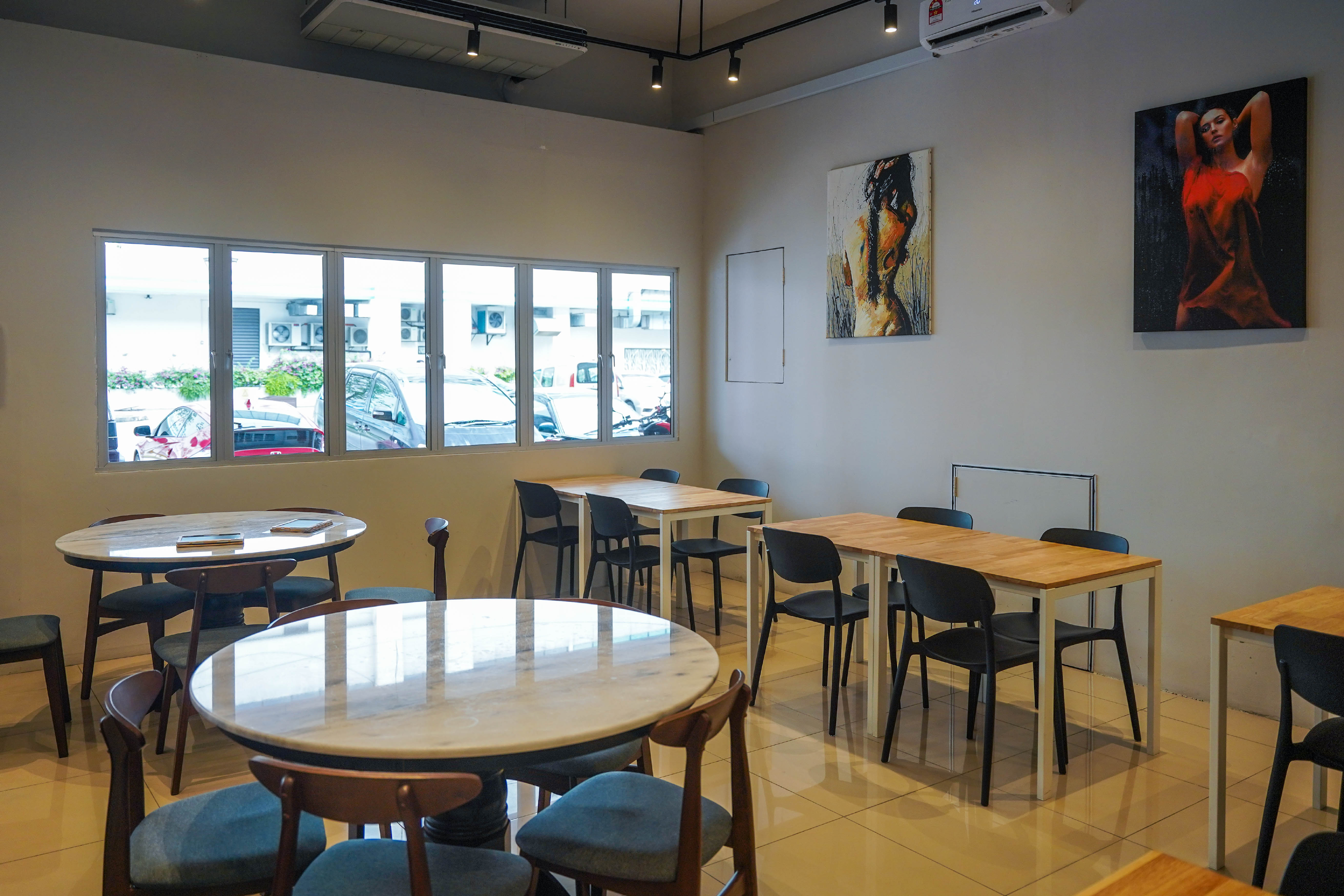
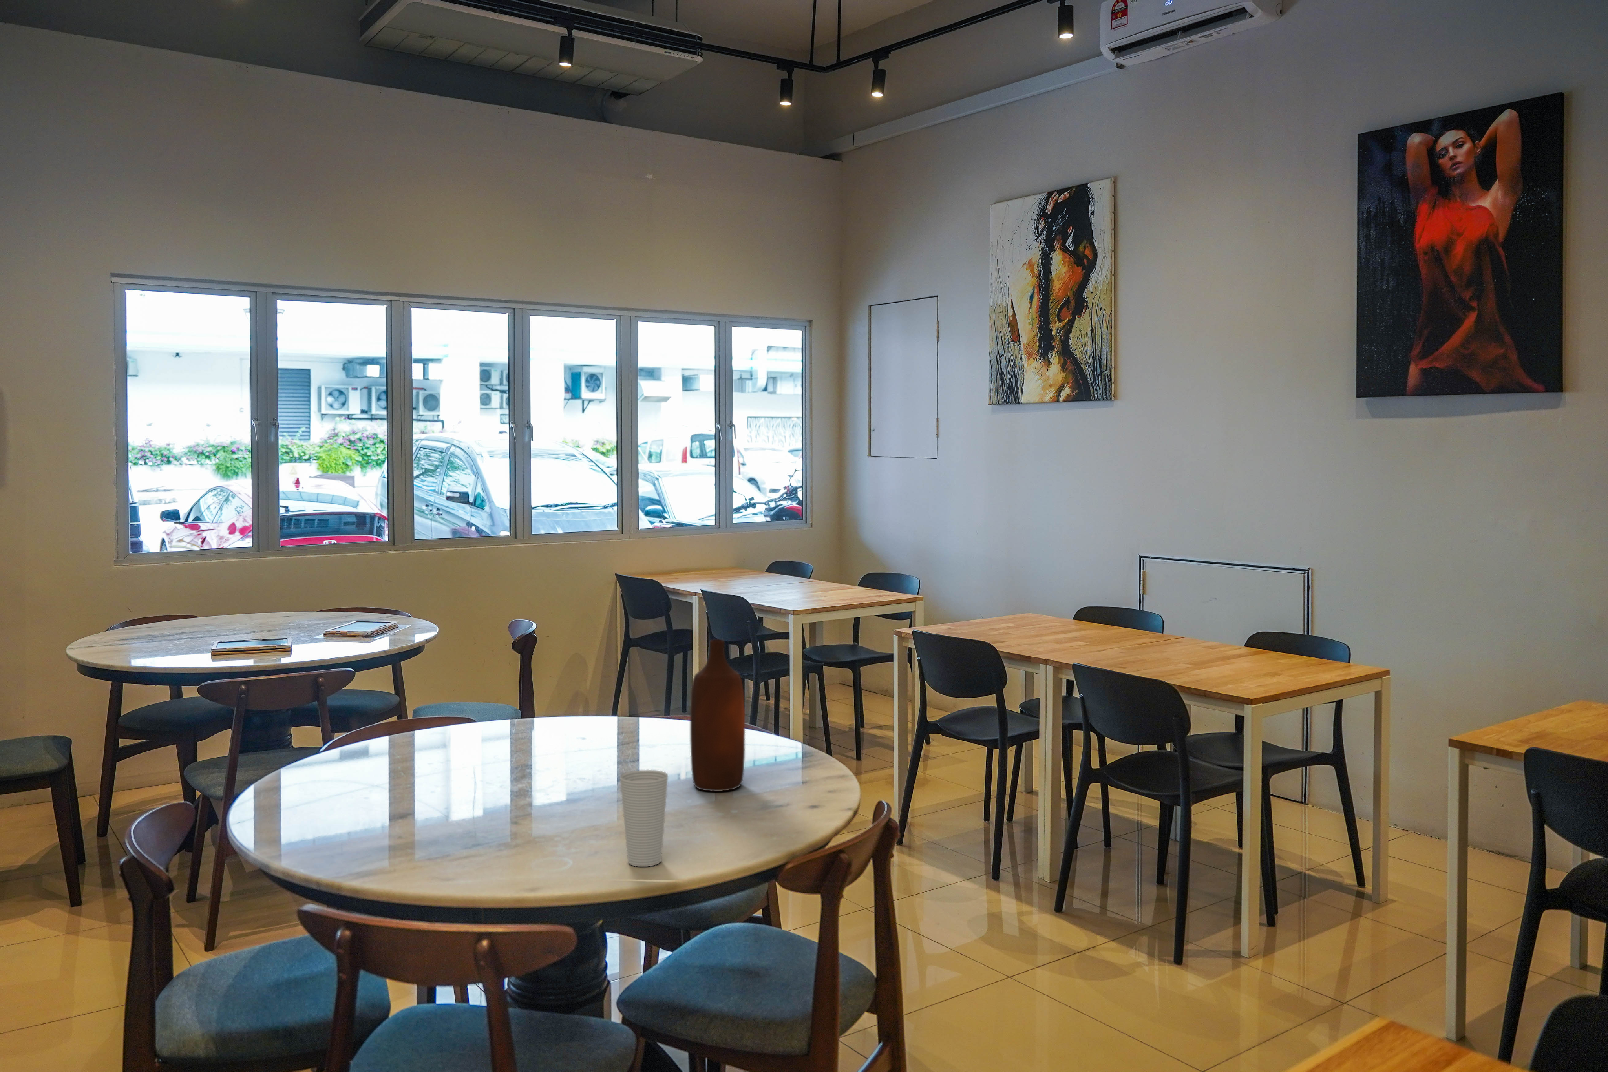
+ cup (644, 818)
+ bottle (717, 713)
